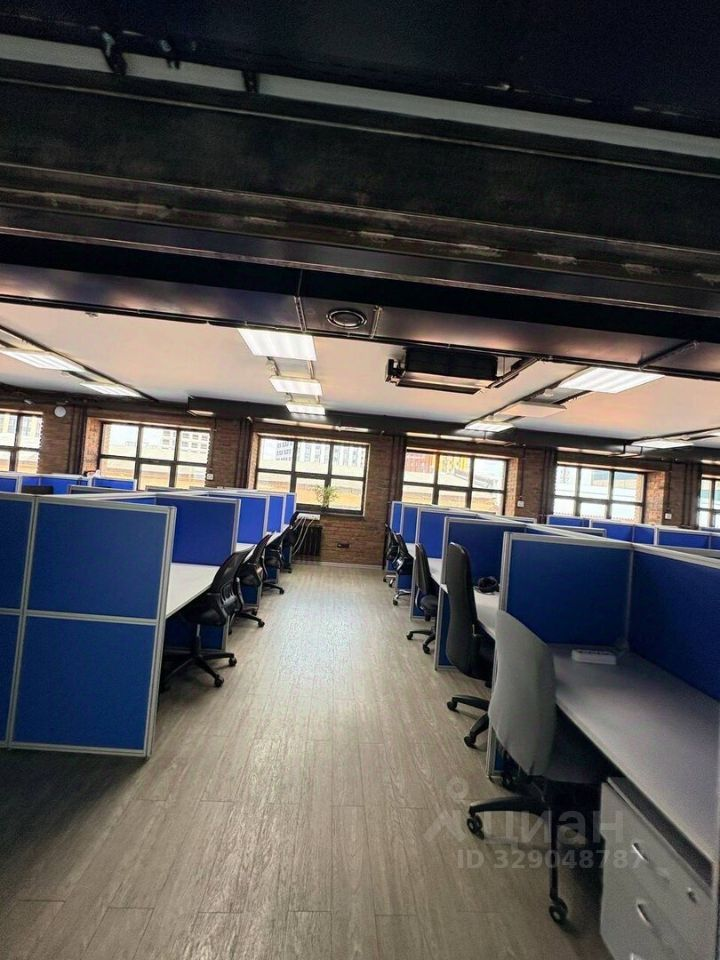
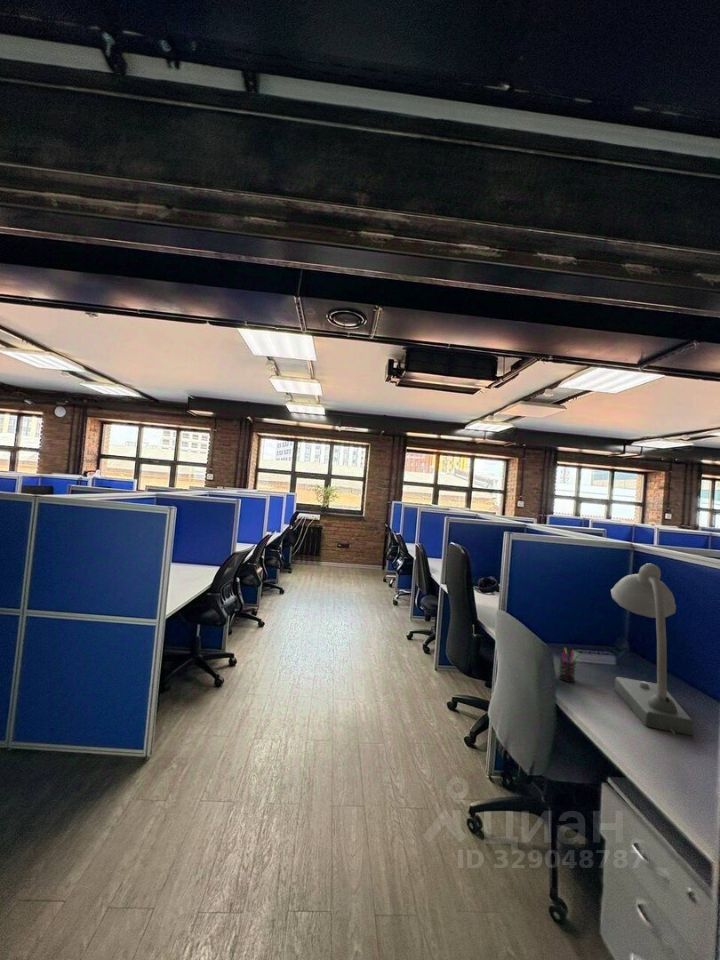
+ desk lamp (657, 634)
+ pen holder (569, 663)
